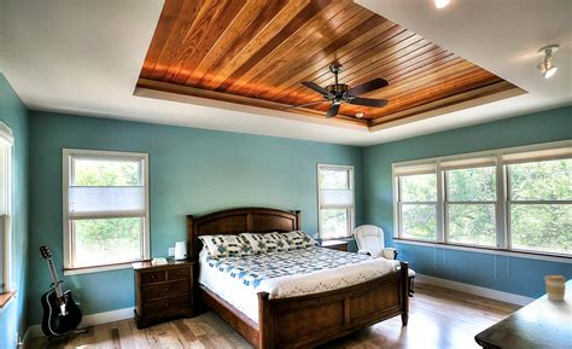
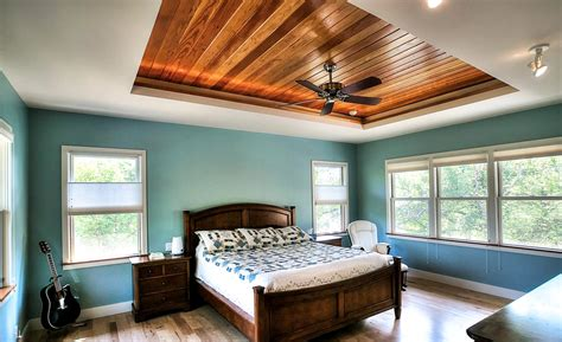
- coffee cup (555, 286)
